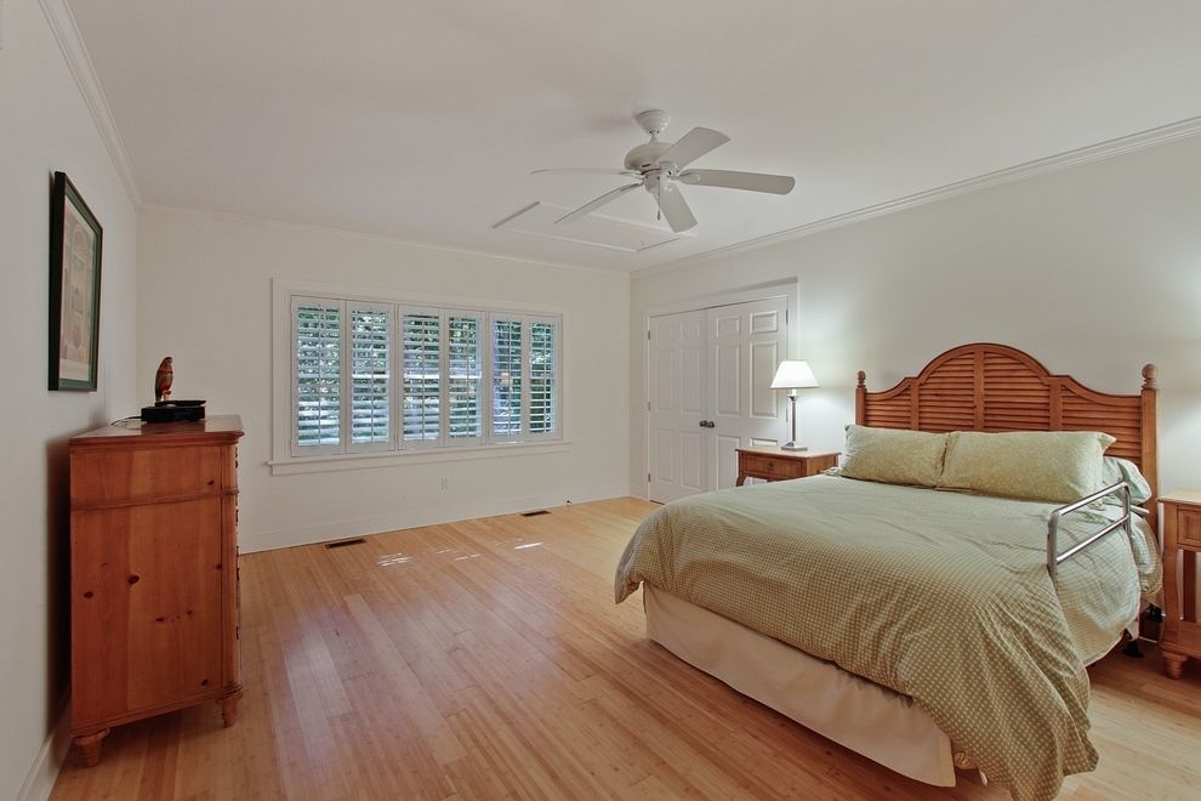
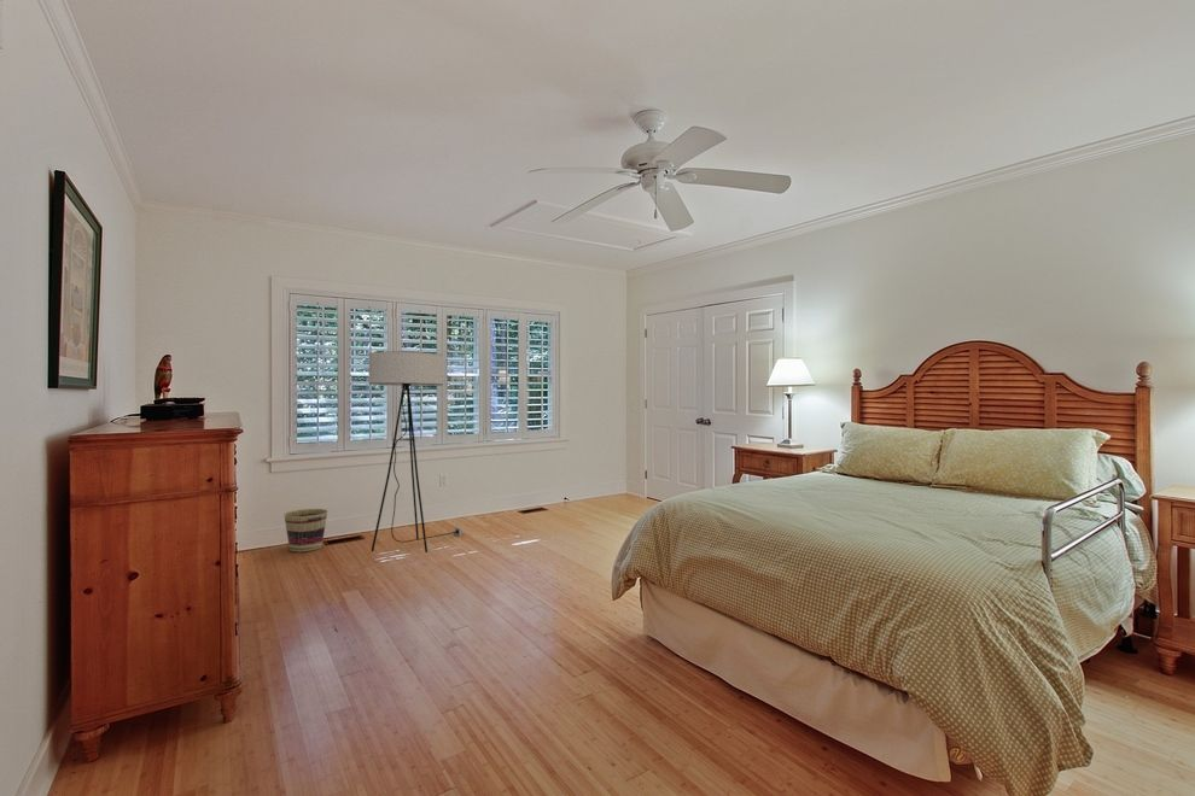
+ basket (305, 529)
+ floor lamp (415, 453)
